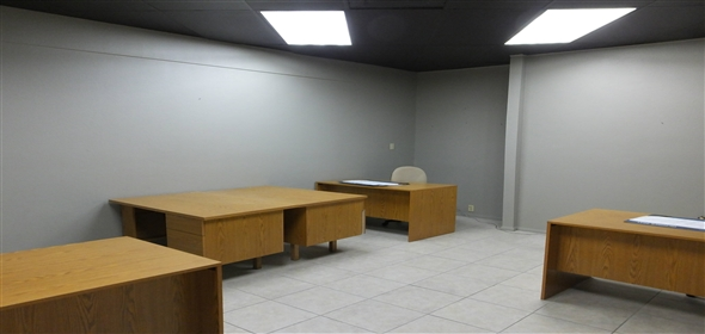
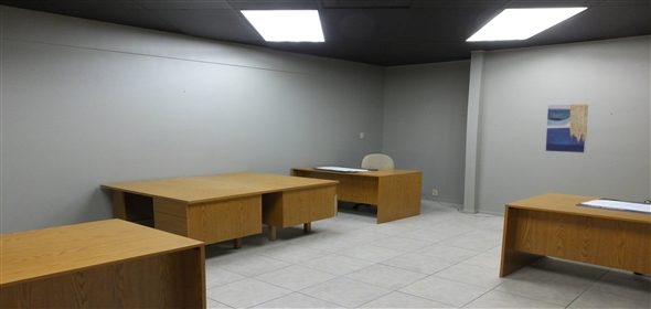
+ wall art (566, 128)
